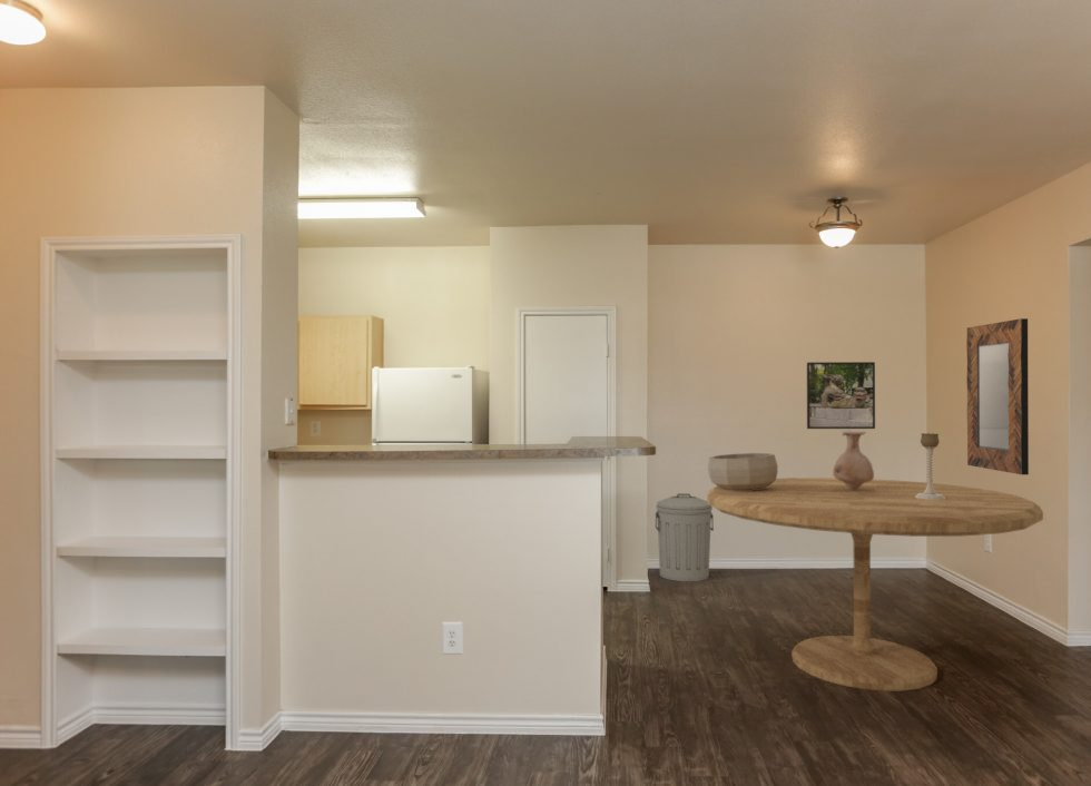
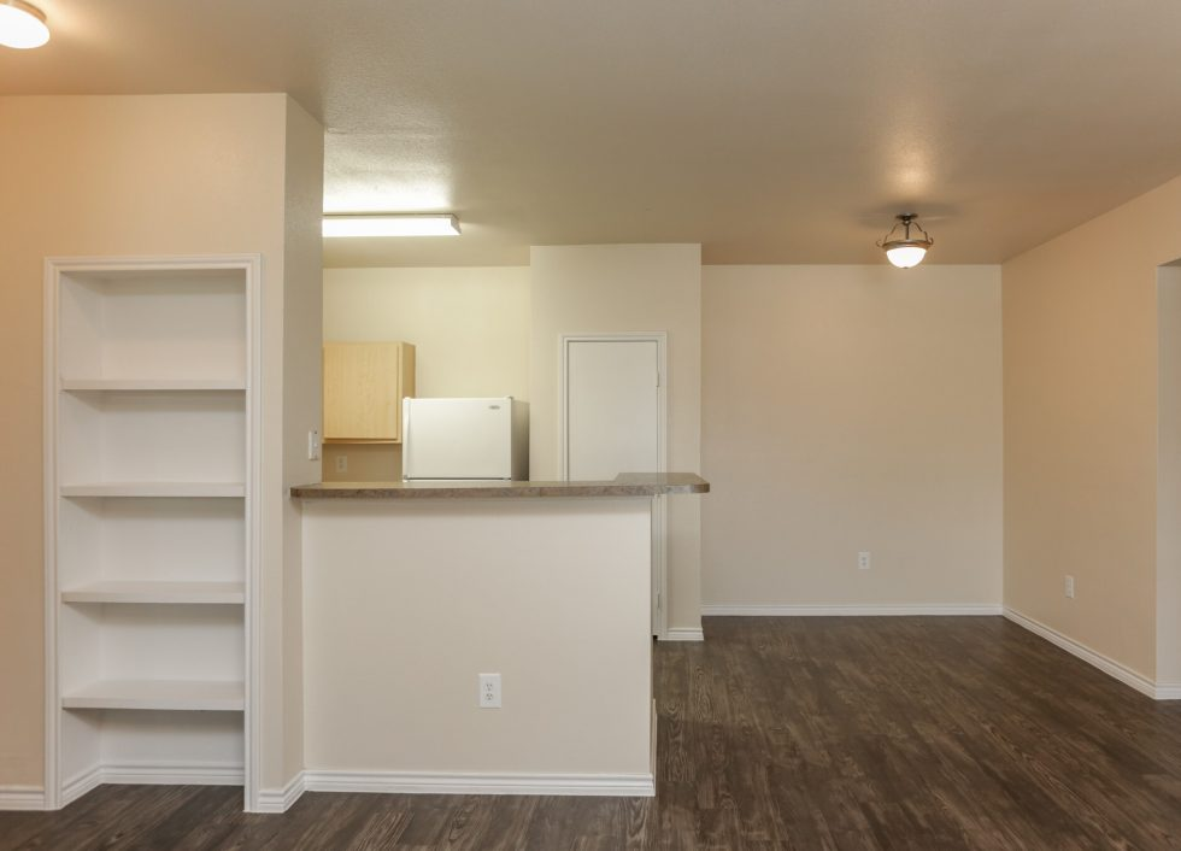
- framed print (841, 395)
- decorative bowl (743, 472)
- trash can (684, 534)
- candle holder (930, 465)
- home mirror (995, 396)
- vase (853, 460)
- dining table (862, 579)
